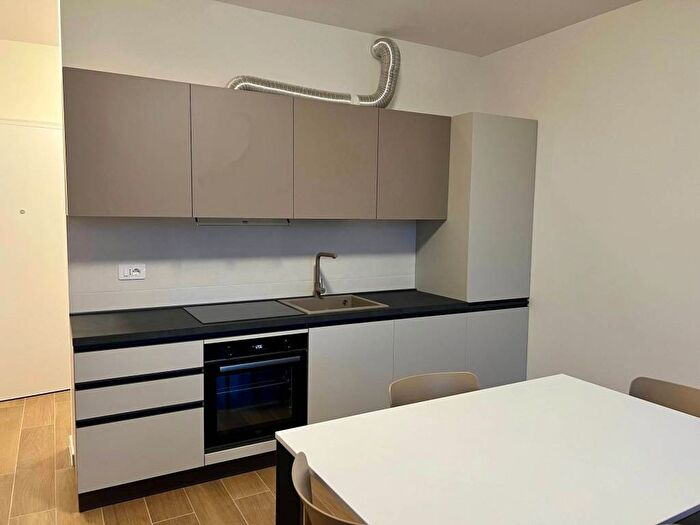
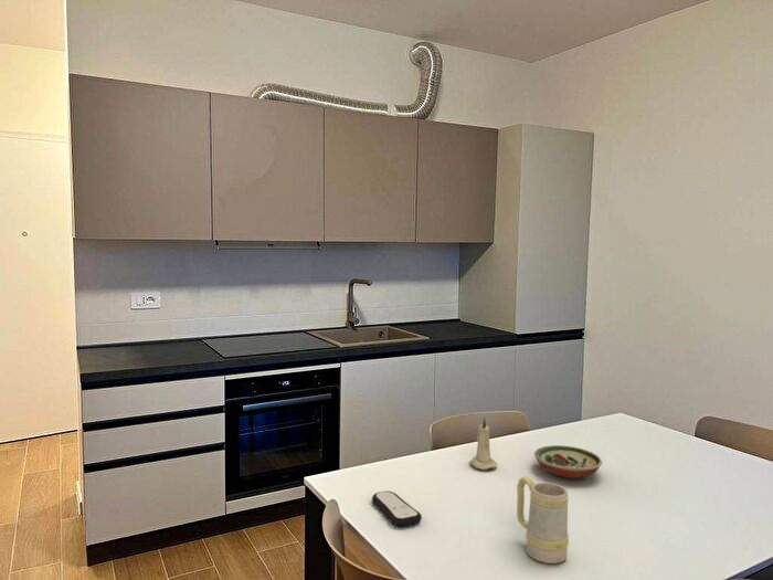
+ decorative bowl (566, 464)
+ mug (540, 516)
+ candle (483, 440)
+ remote control (394, 507)
